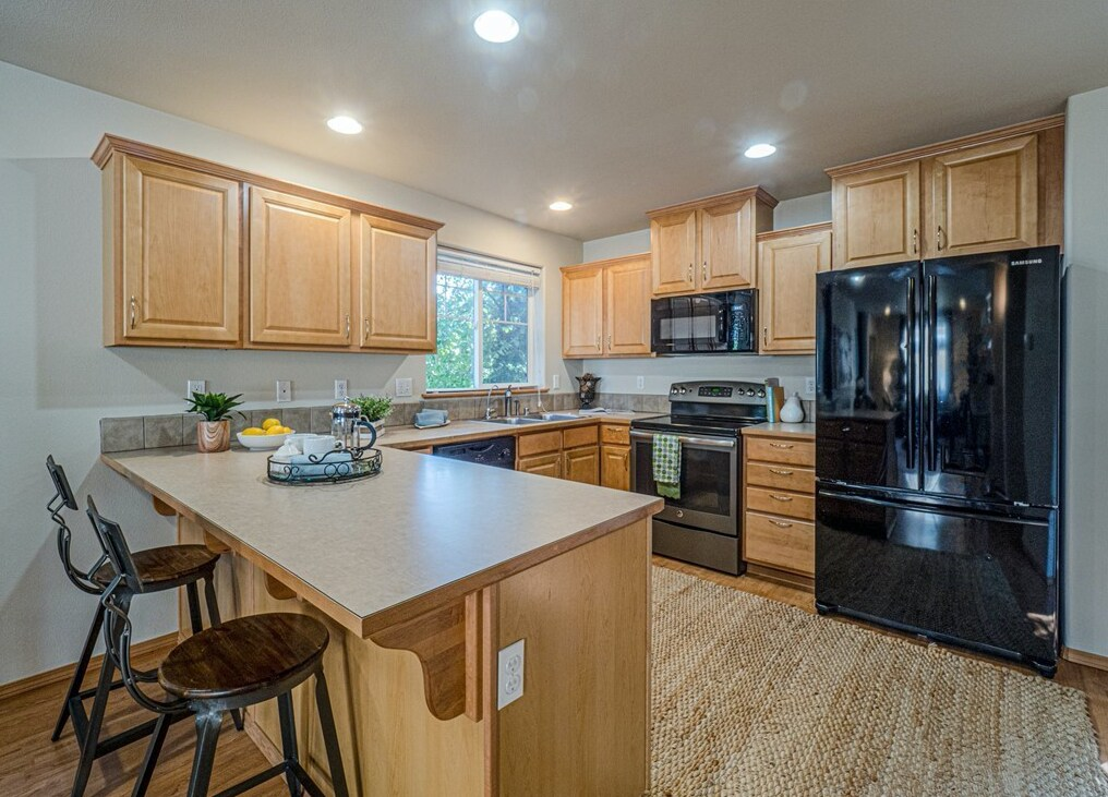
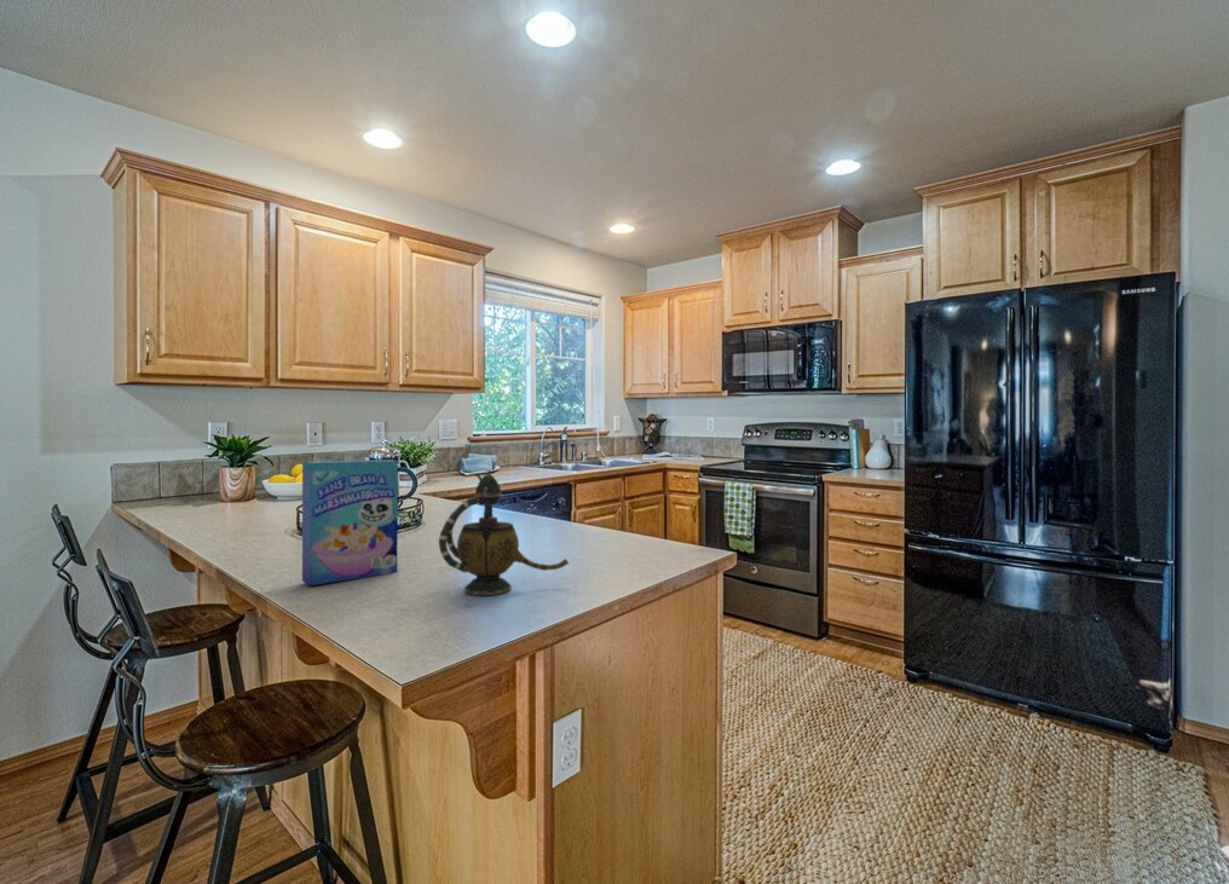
+ cereal box (351, 518)
+ teapot (506, 530)
